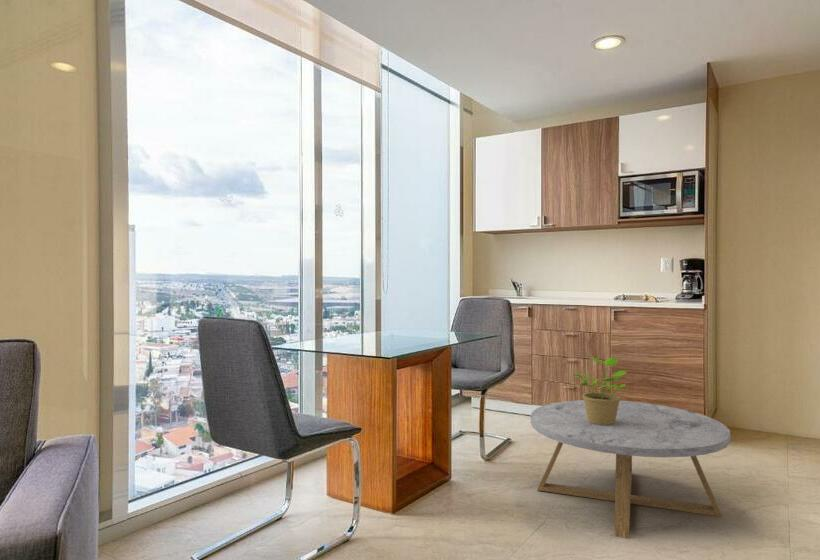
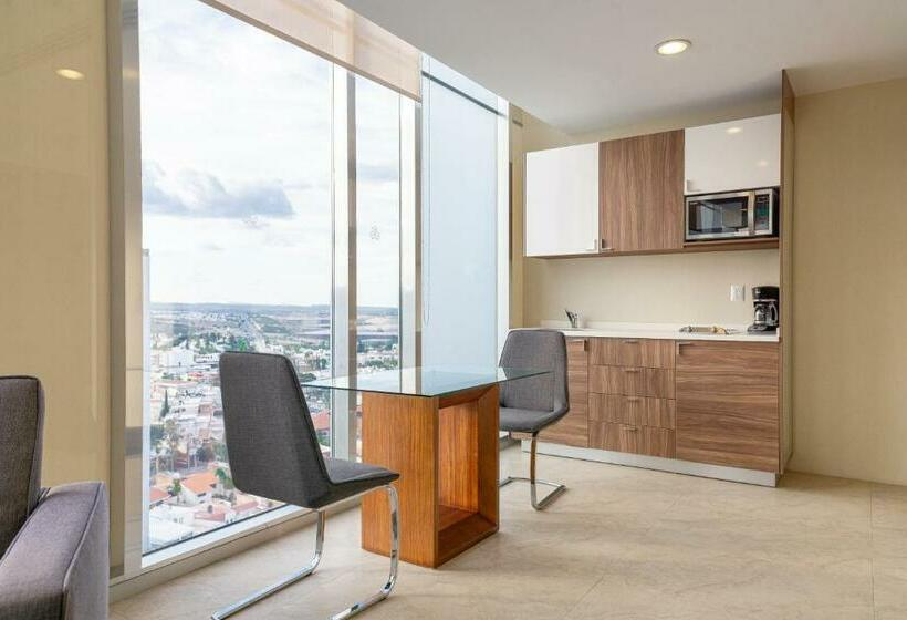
- potted plant (603, 390)
- coffee table (624, 460)
